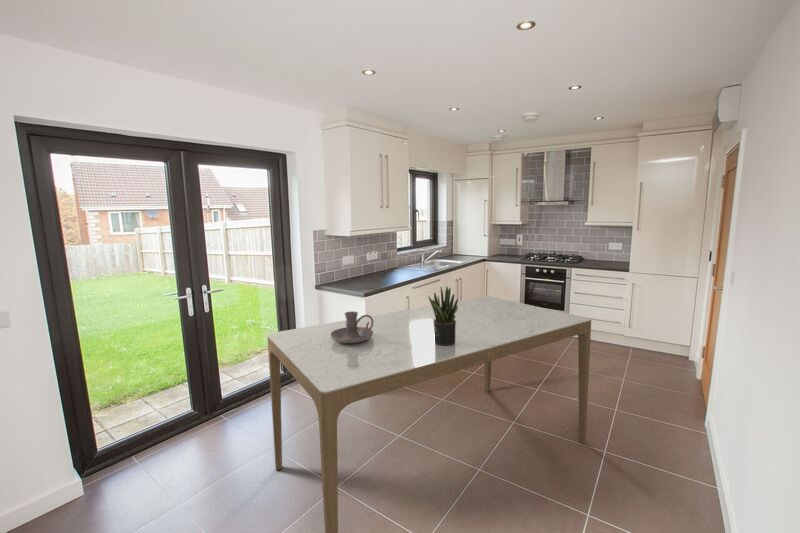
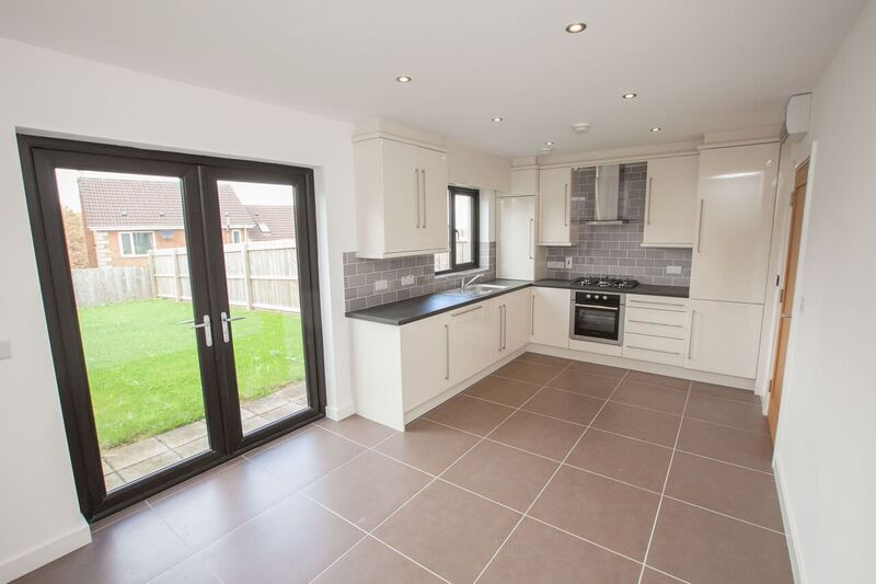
- potted plant (442, 315)
- dining table (435, 377)
- candle holder (355, 325)
